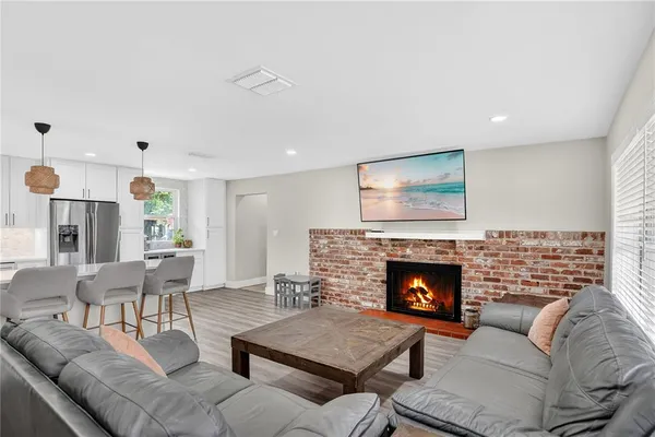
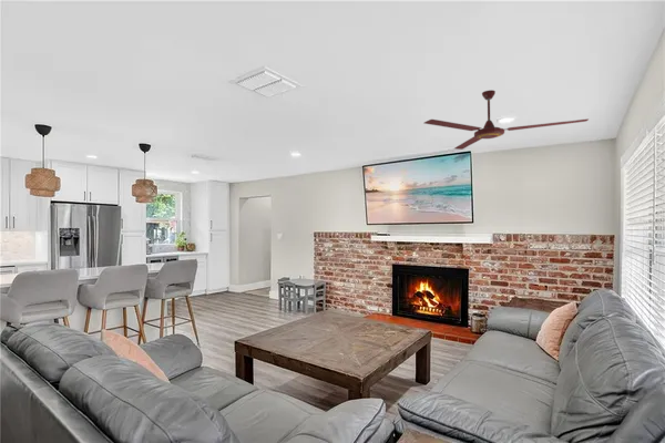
+ ceiling fan (509, 127)
